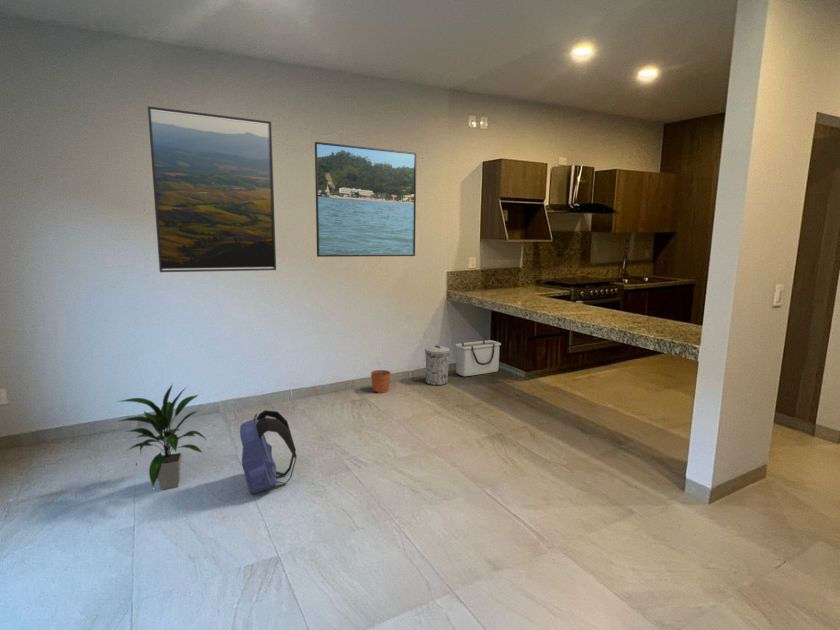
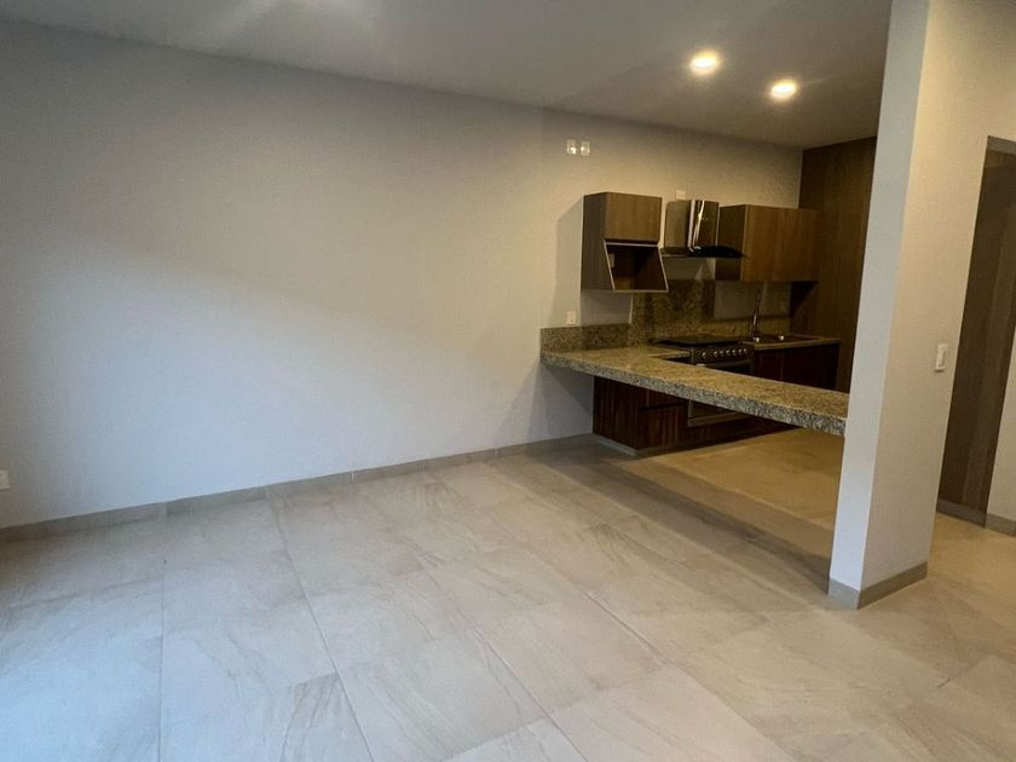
- plant pot (380, 377)
- trash can (437, 364)
- backpack (269, 447)
- storage bin (477, 358)
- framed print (217, 194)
- indoor plant (163, 437)
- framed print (368, 203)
